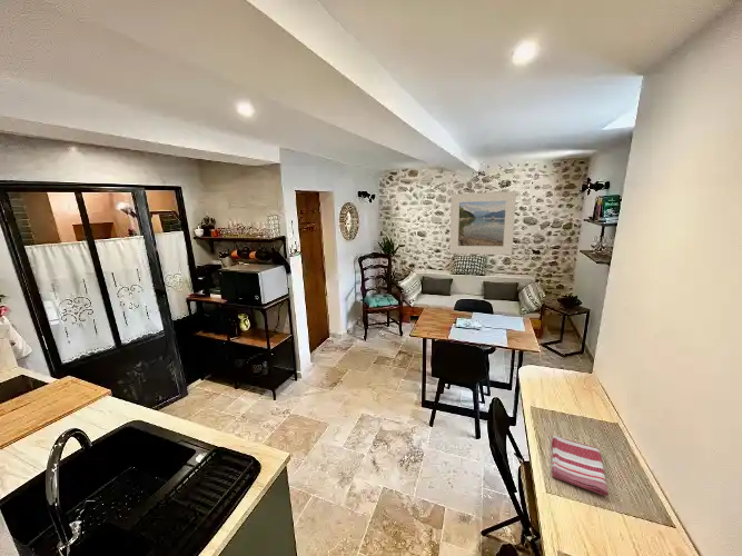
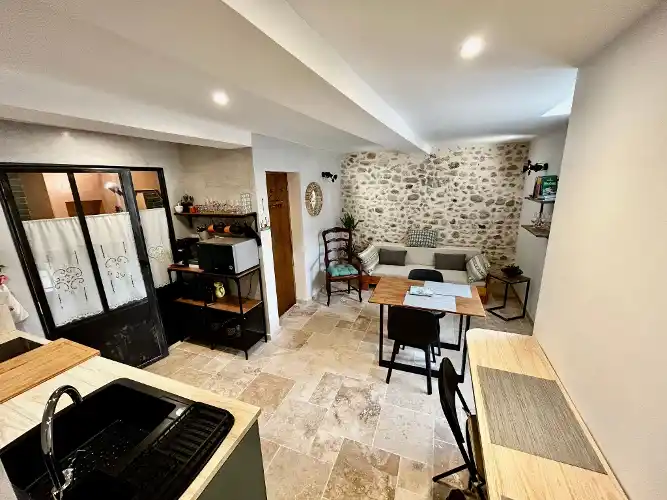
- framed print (481, 224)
- dish towel (576, 461)
